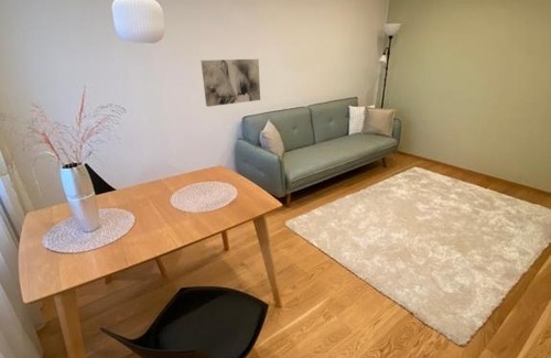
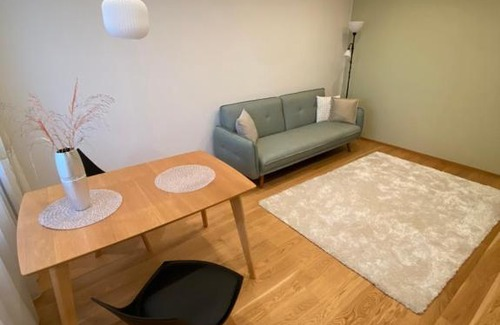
- wall art (233, 82)
